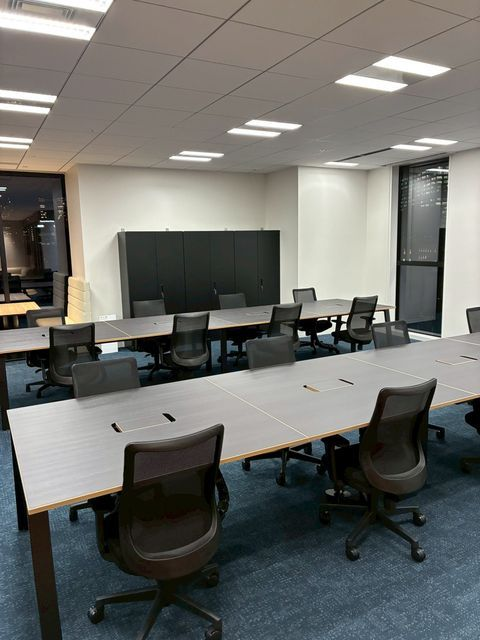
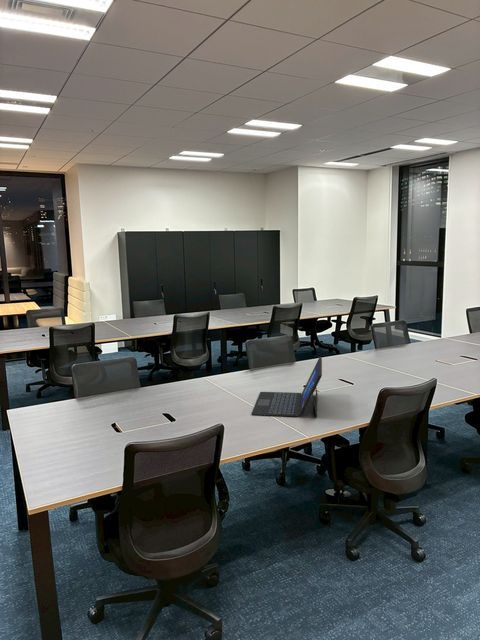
+ laptop (287, 392)
